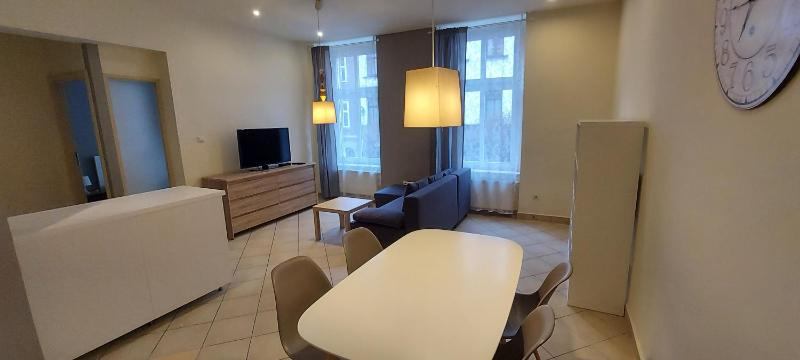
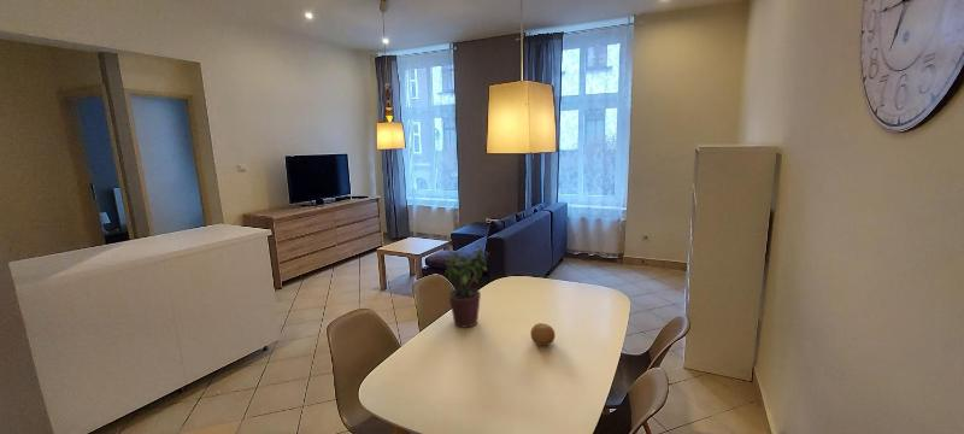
+ fruit (542, 334)
+ potted plant (466, 287)
